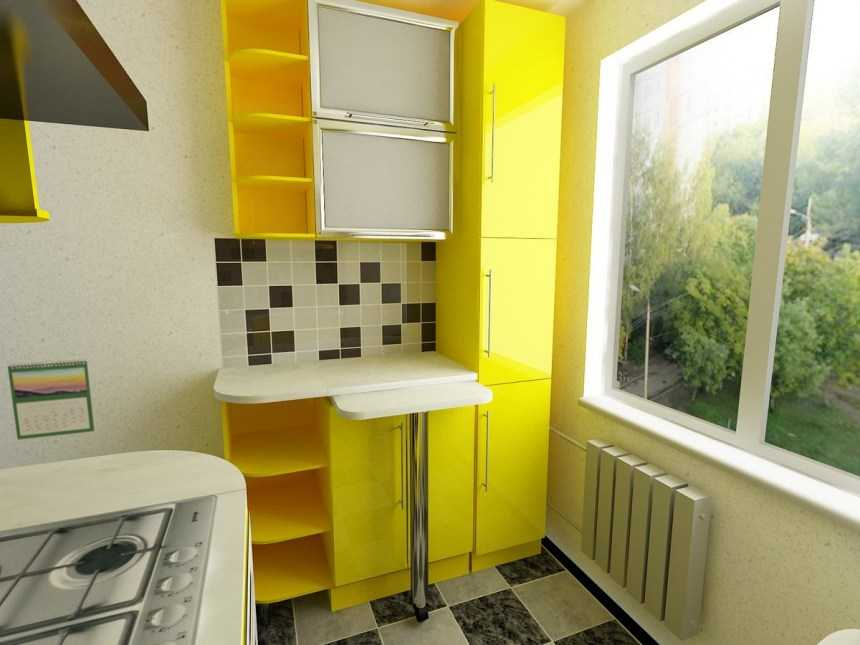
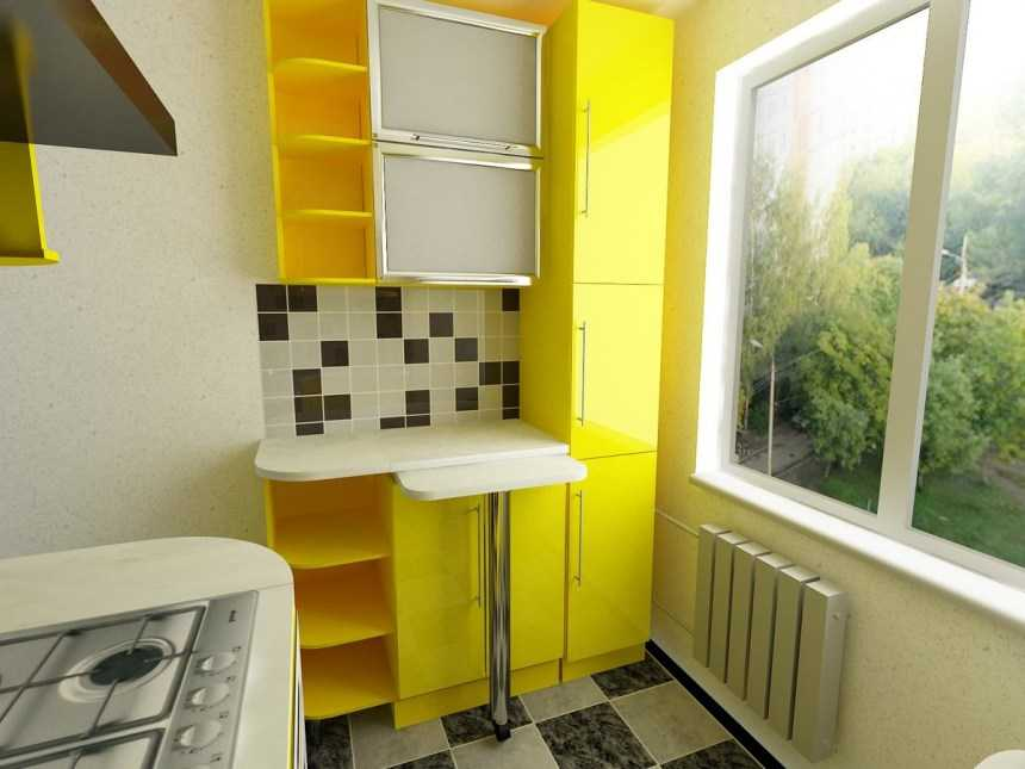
- calendar (52, 397)
